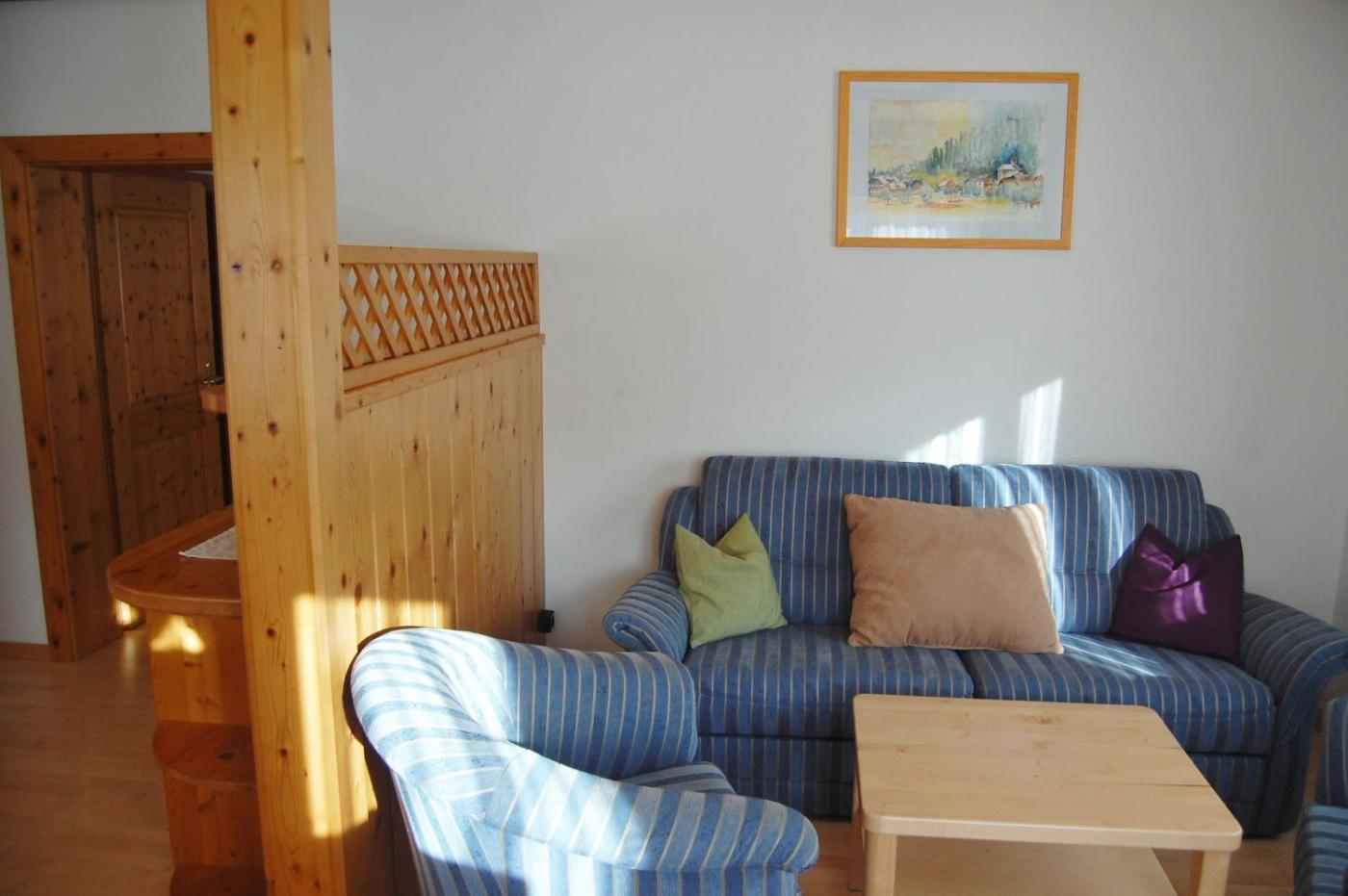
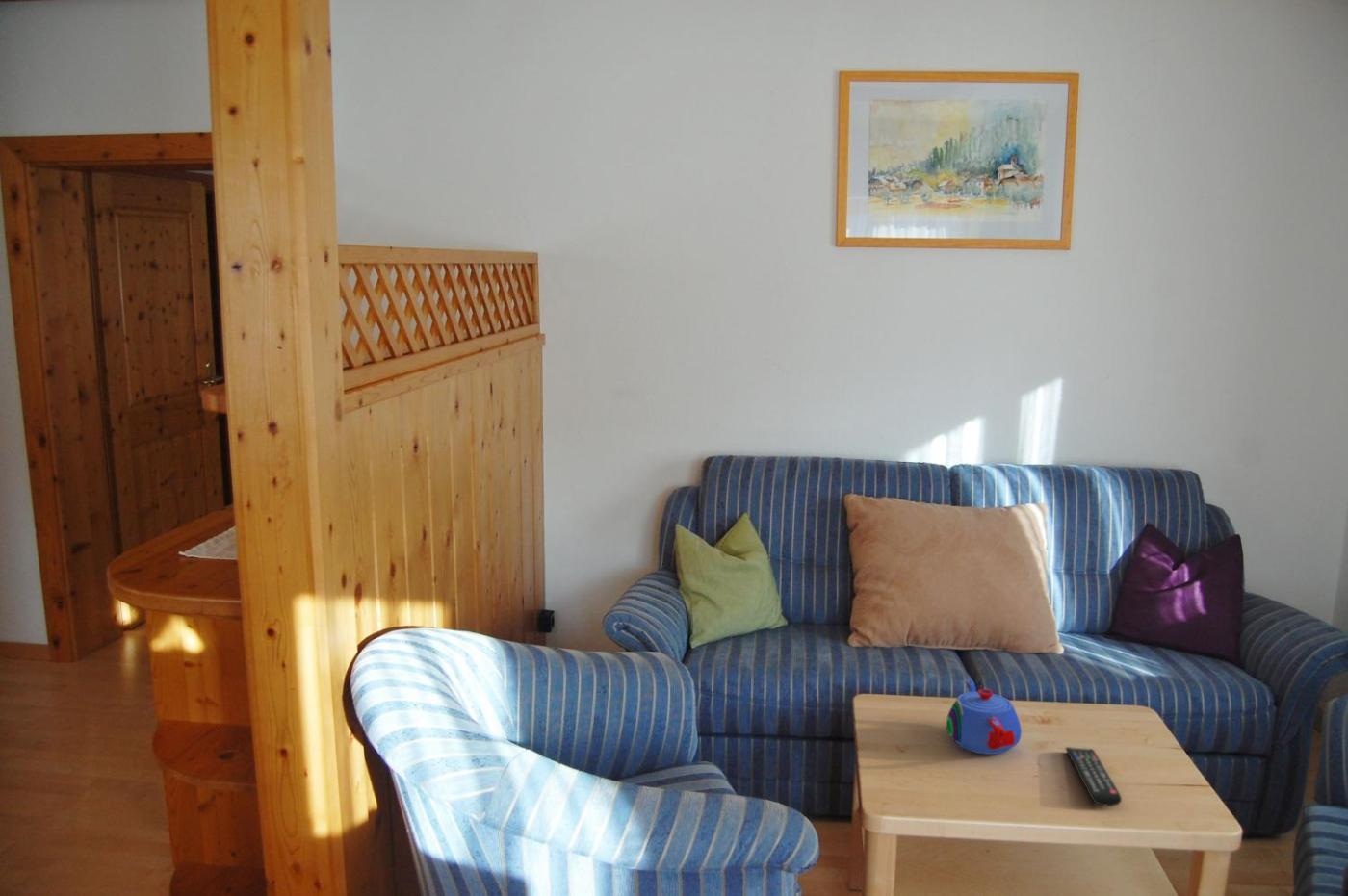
+ remote control (1091, 774)
+ teapot (983, 716)
